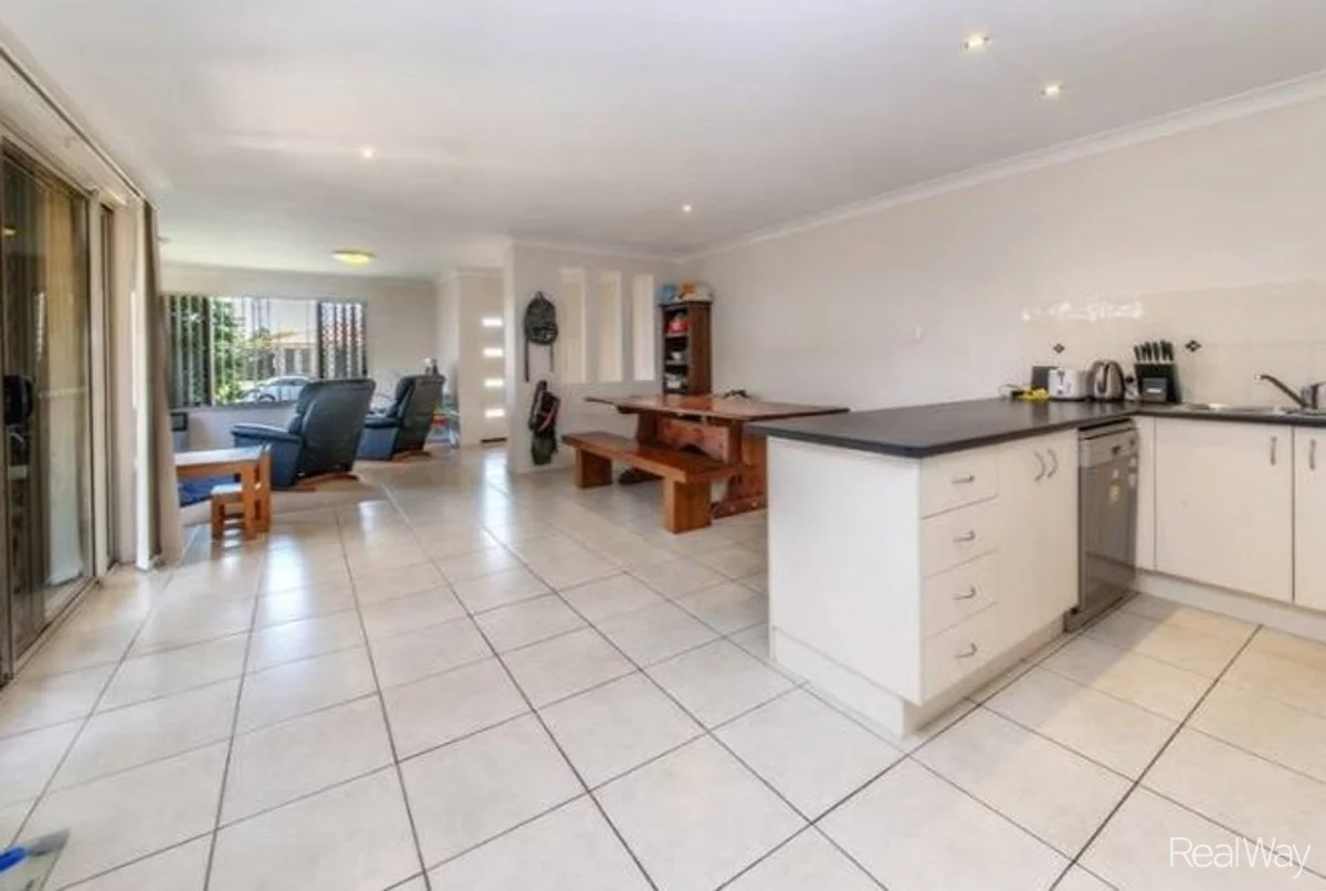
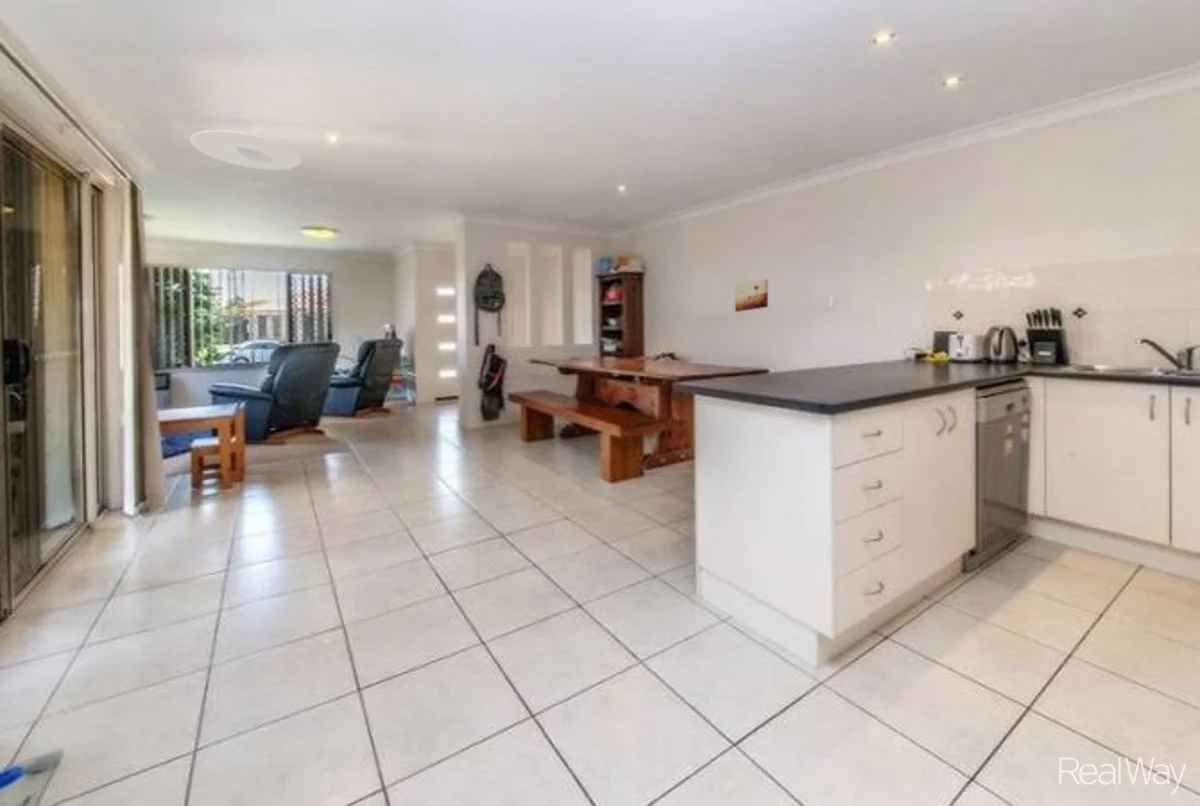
+ ceiling light (248, 147)
+ wall art (751, 296)
